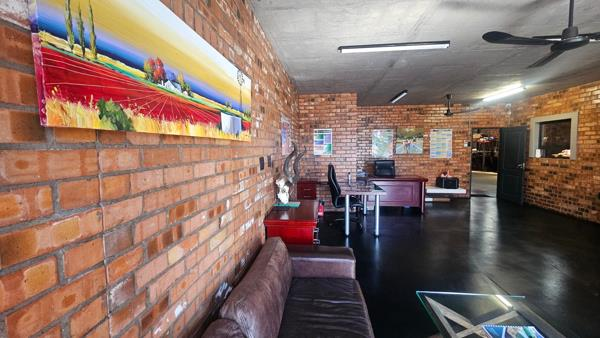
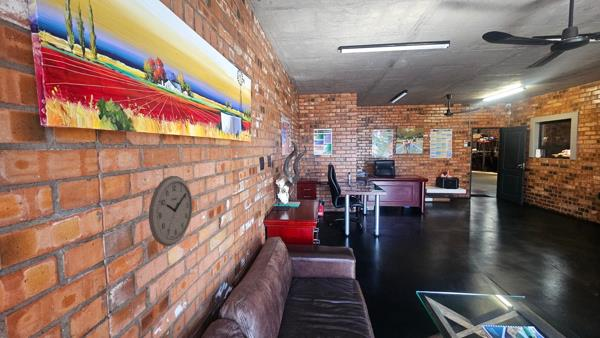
+ wall clock (174, 210)
